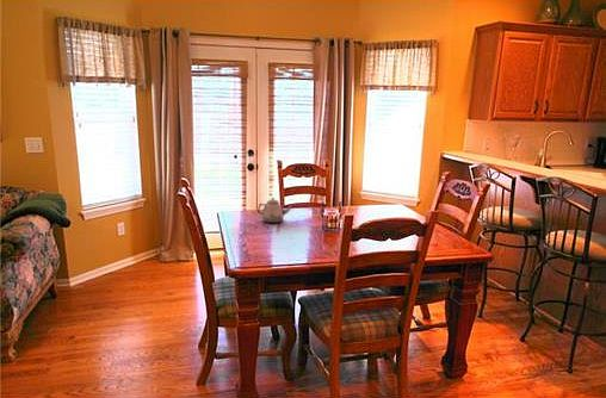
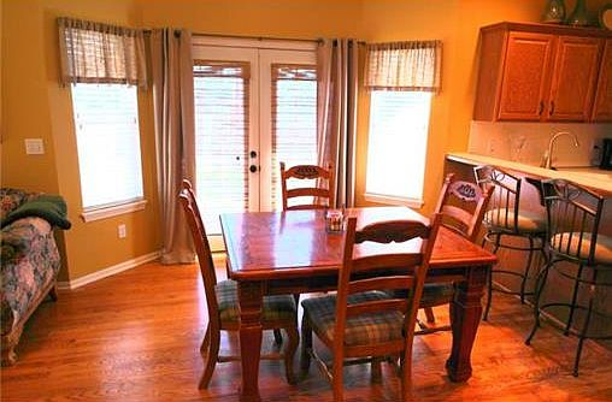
- teapot (274, 209)
